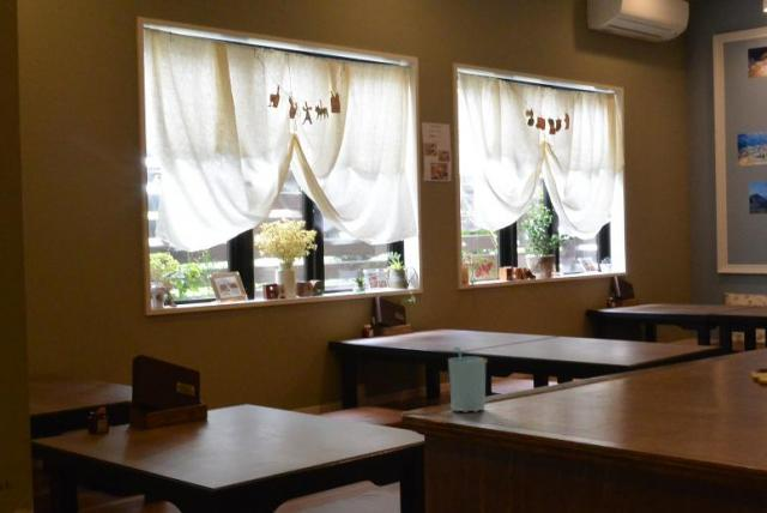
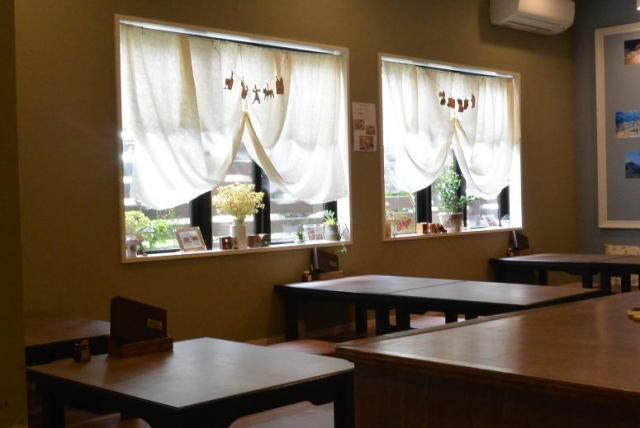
- cup (467, 379)
